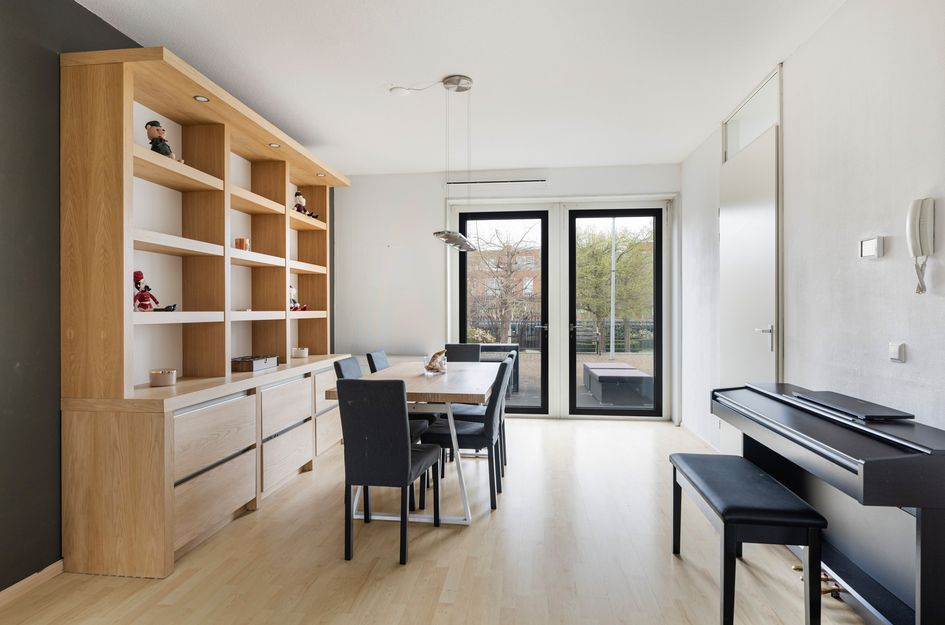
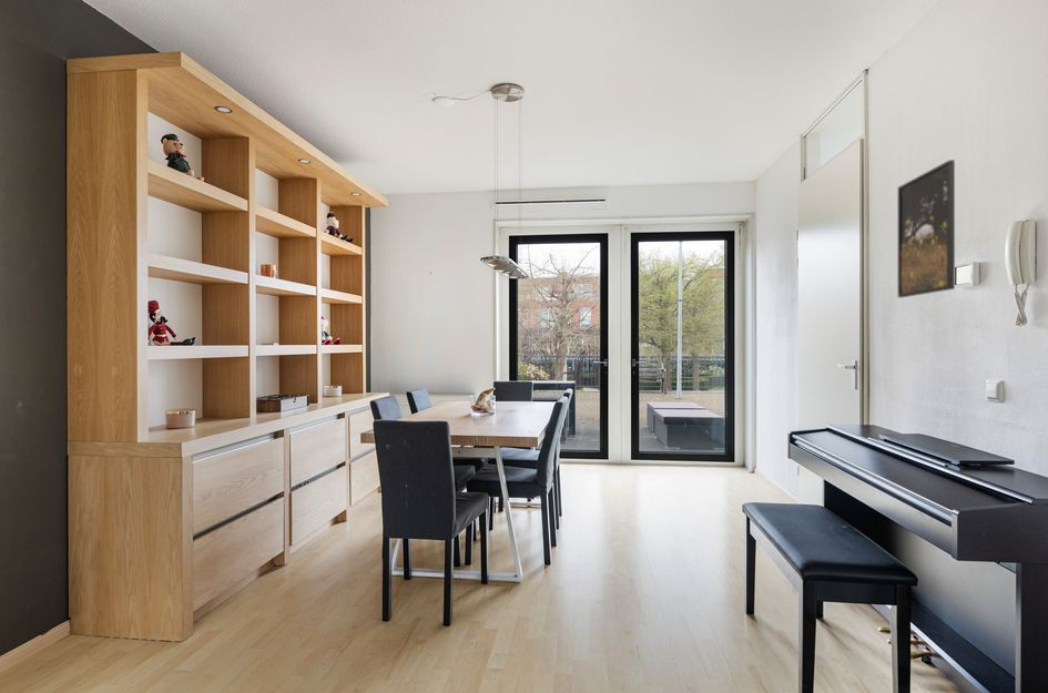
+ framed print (924, 234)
